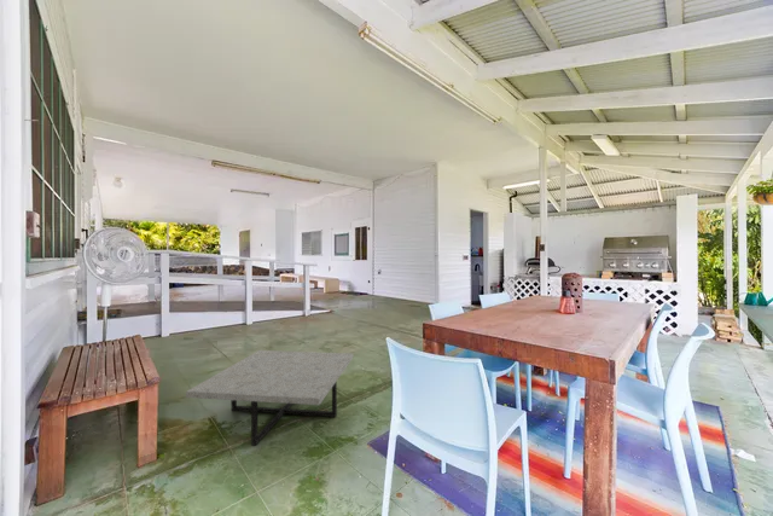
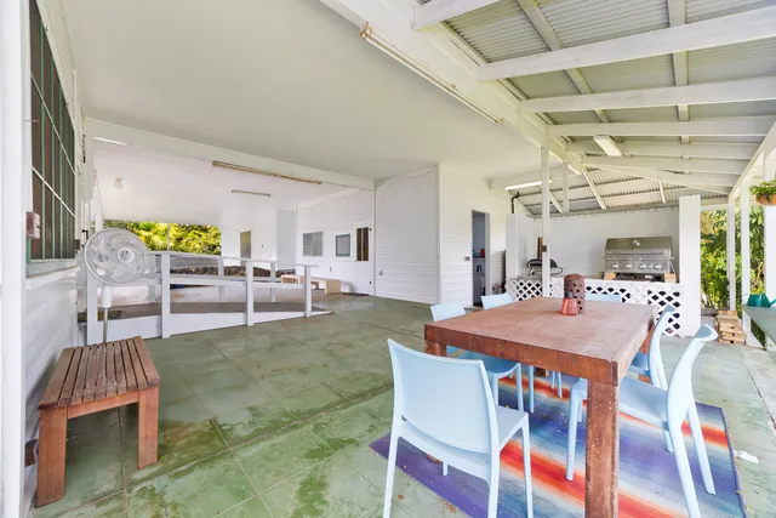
- coffee table (283, 390)
